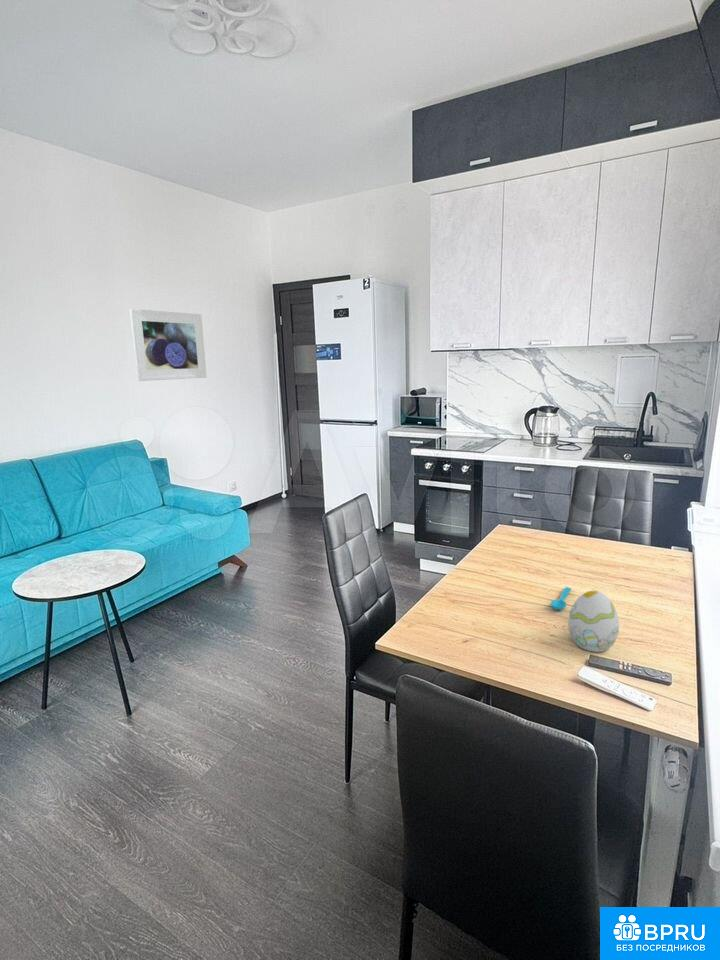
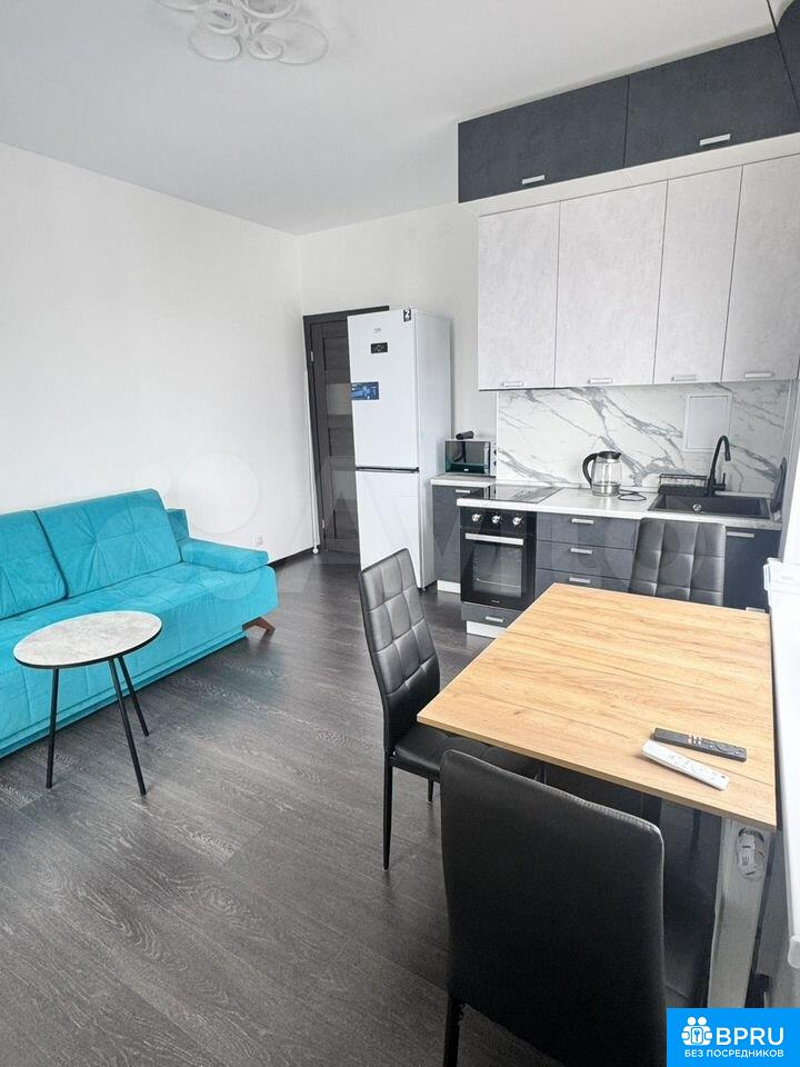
- decorative egg (593, 618)
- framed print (171, 346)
- spoon (562, 597)
